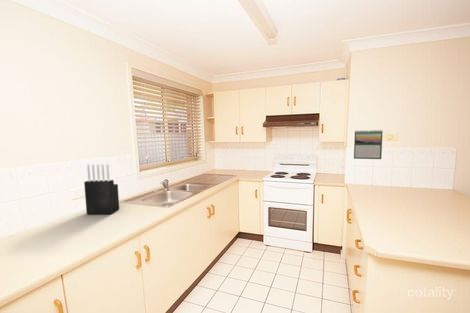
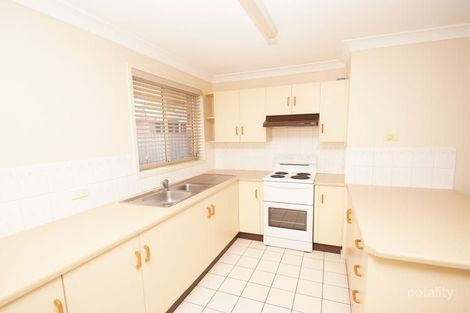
- knife block (102, 187)
- calendar (367, 144)
